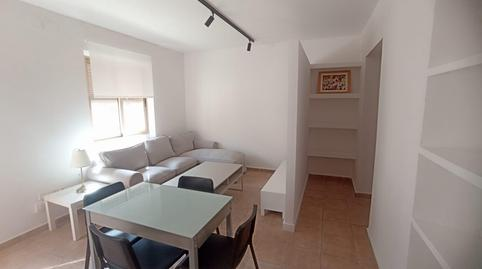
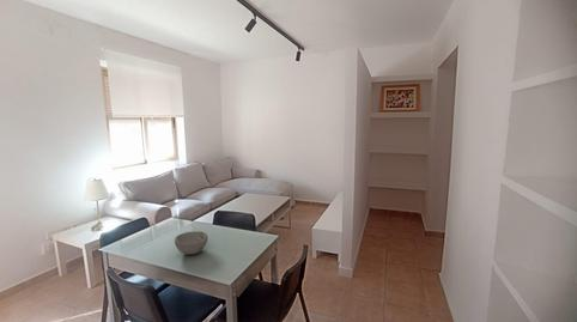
+ bowl (192, 243)
